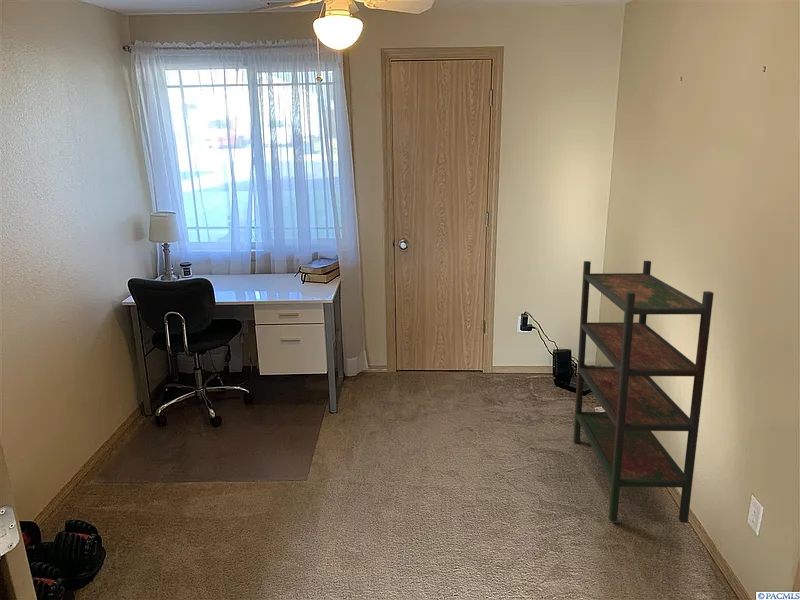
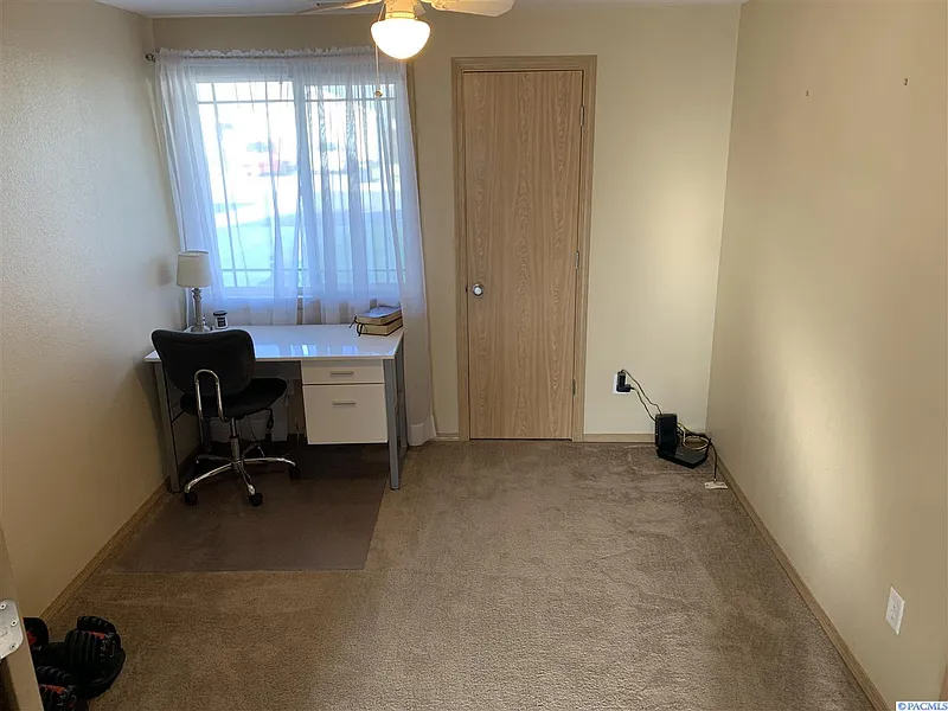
- bookshelf (631, 381)
